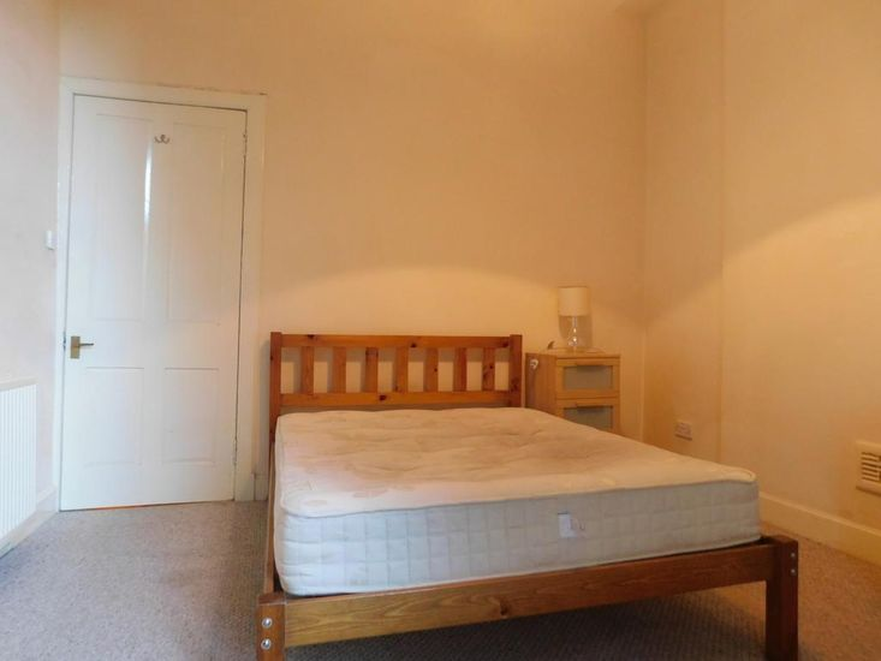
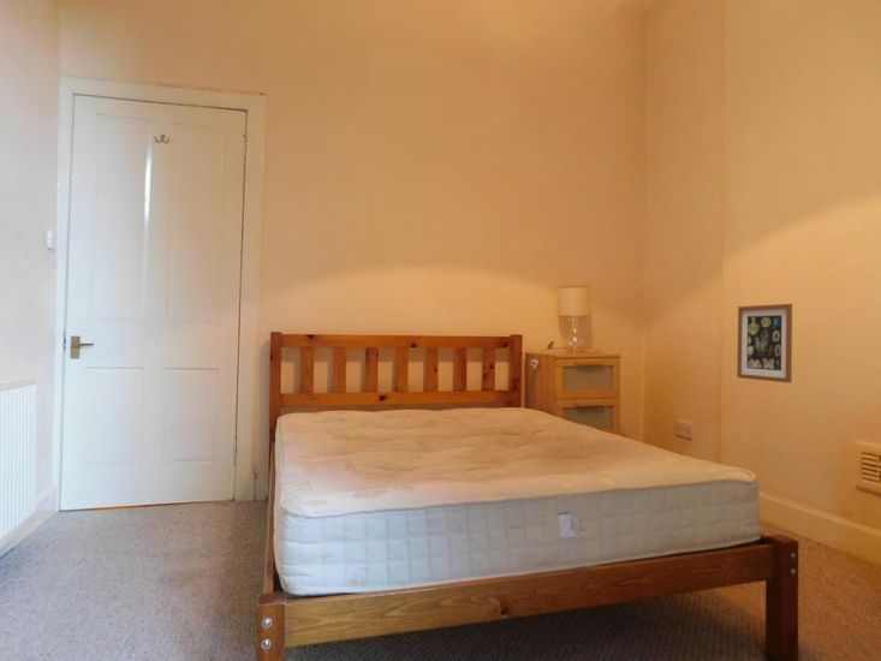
+ wall art (763, 343)
